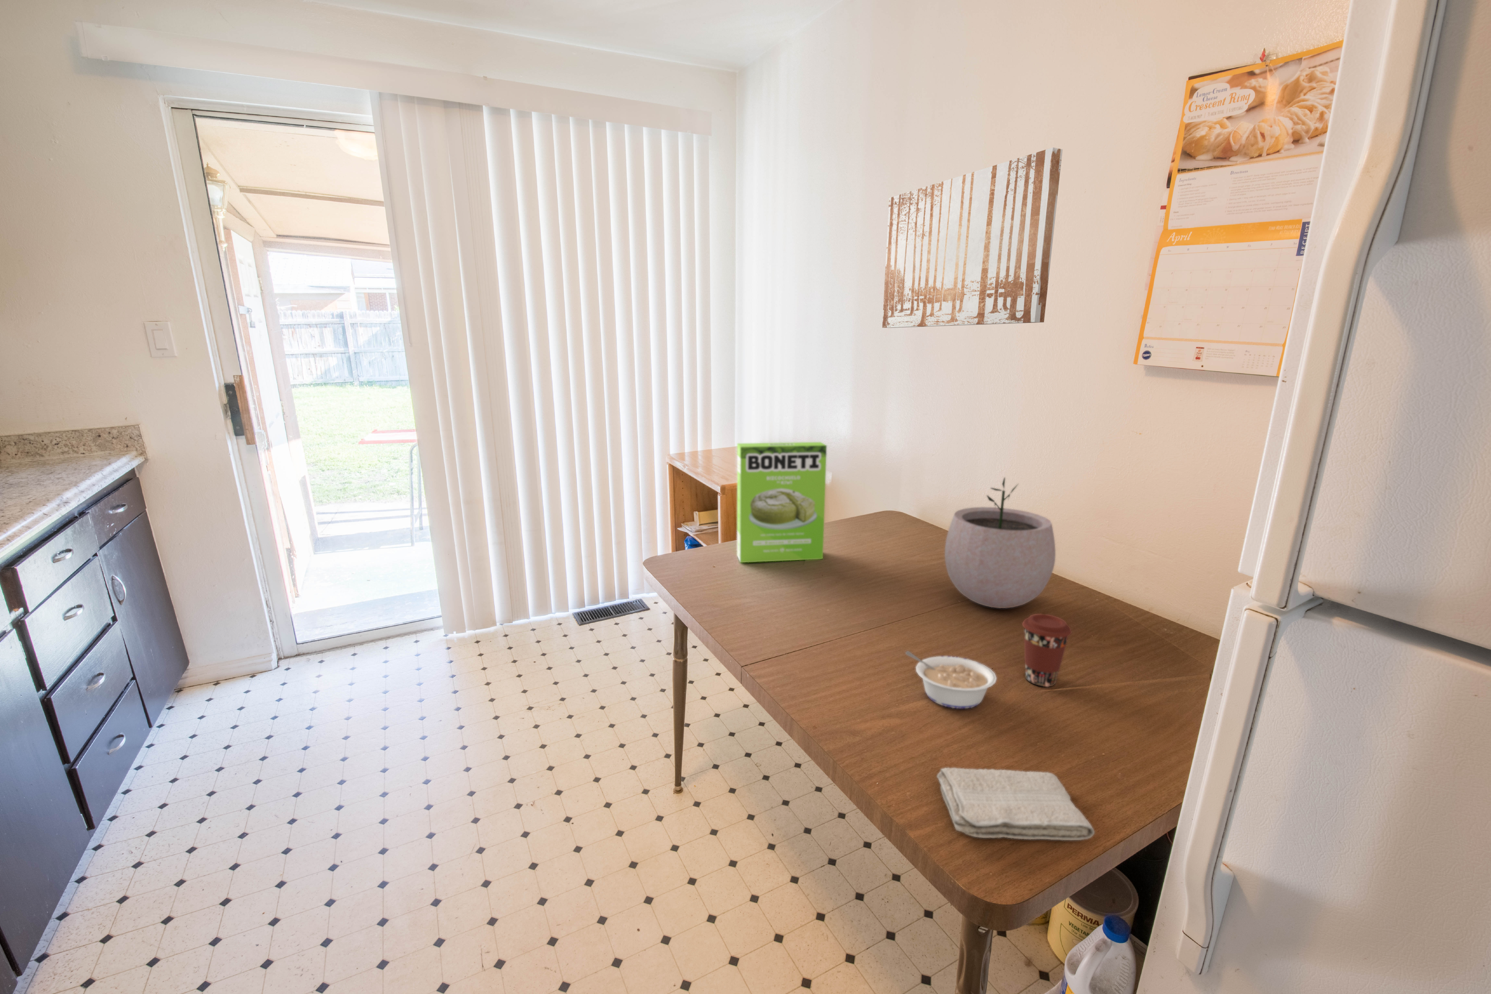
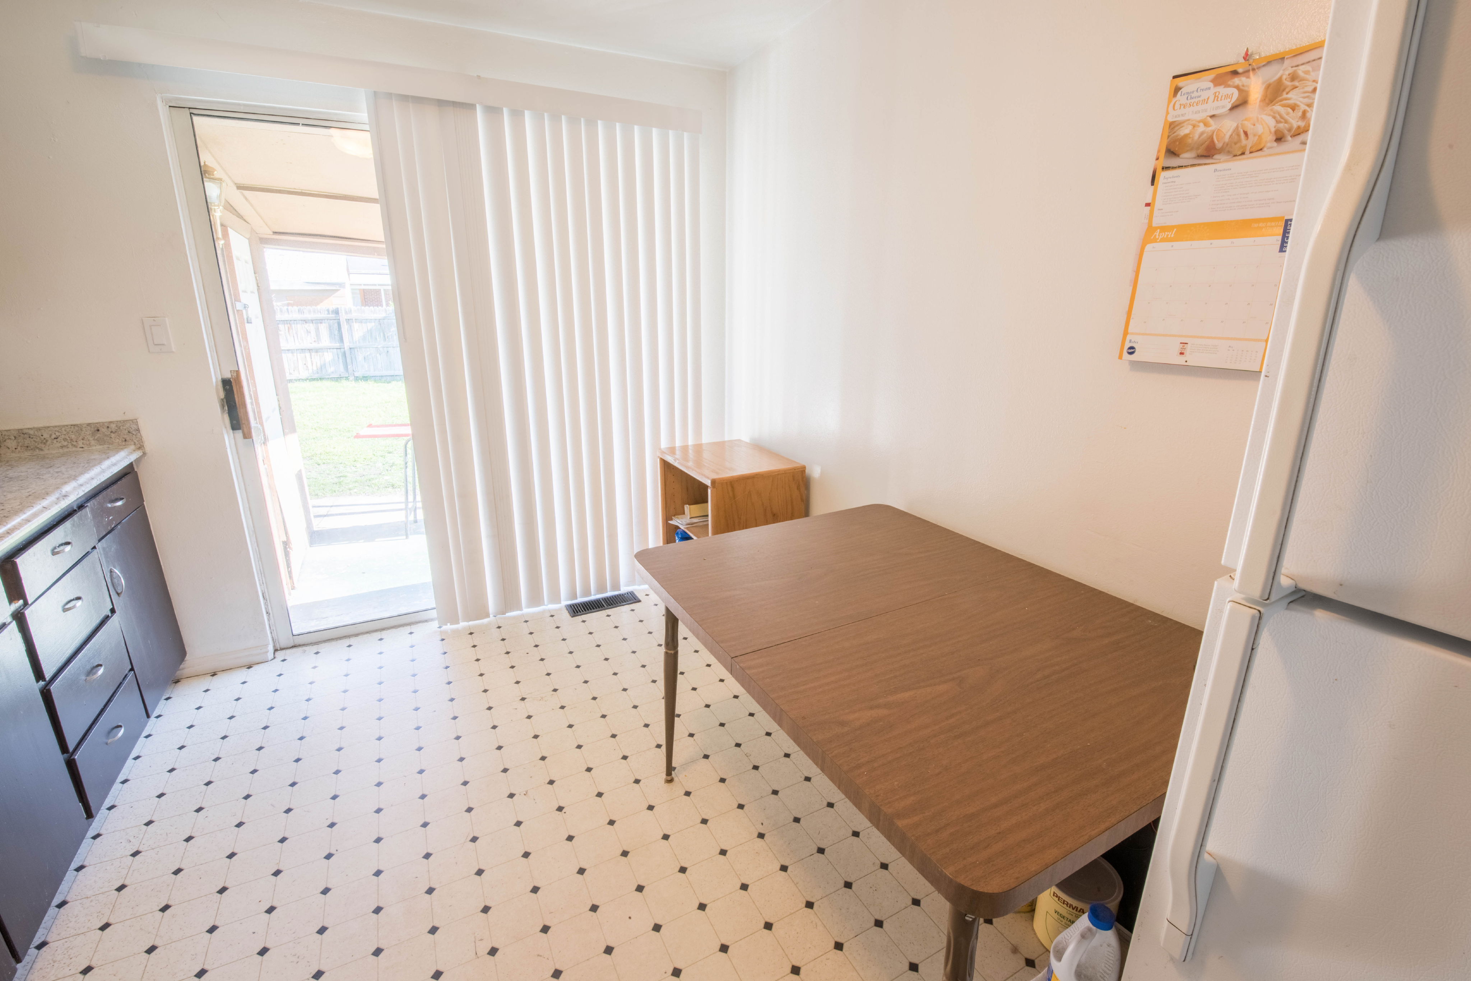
- legume (951, 681)
- wall art (958, 253)
- coffee cup (1044, 650)
- washcloth (1009, 800)
- cake mix box (780, 501)
- plant pot (999, 541)
